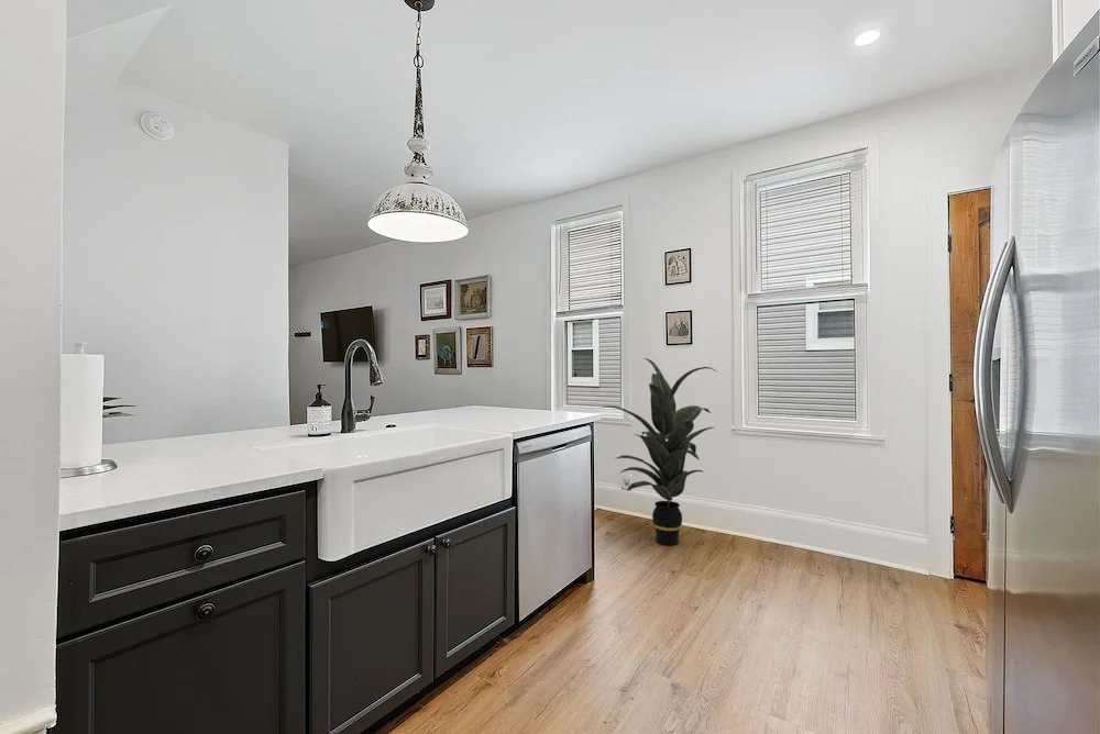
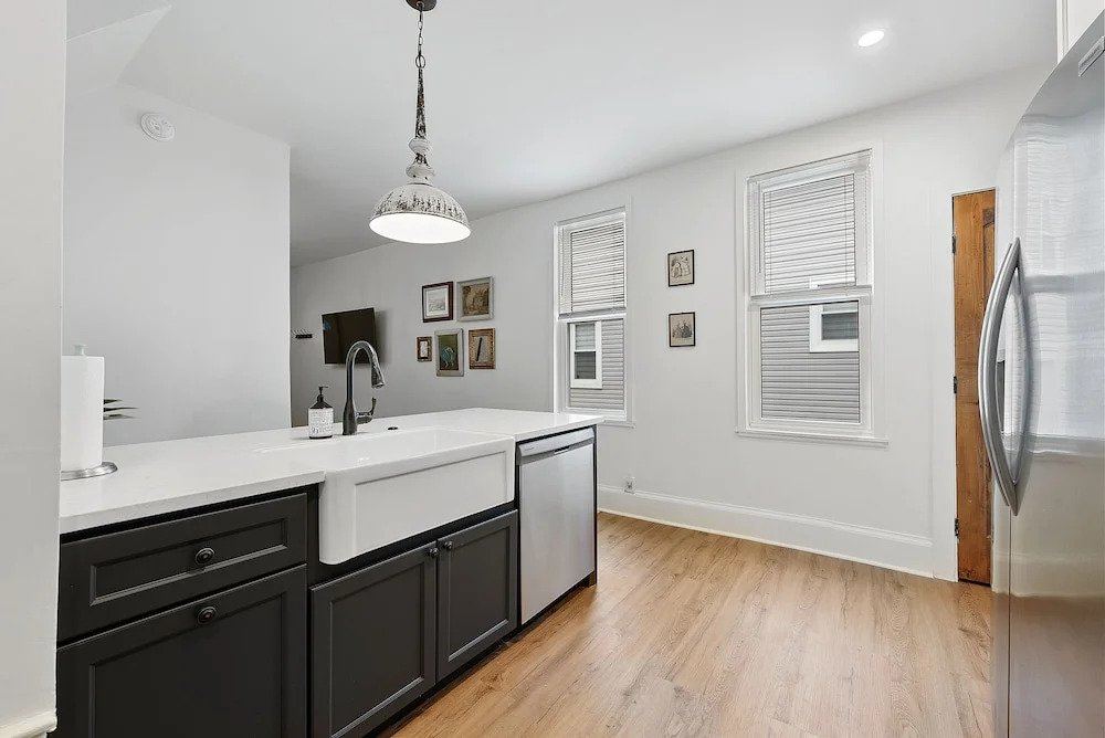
- indoor plant (662, 447)
